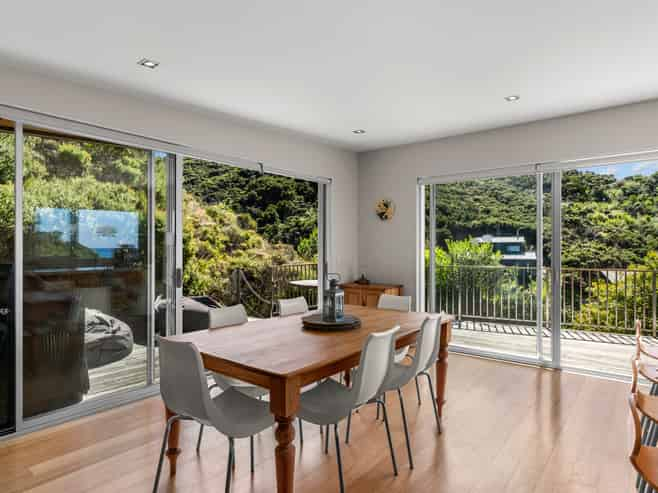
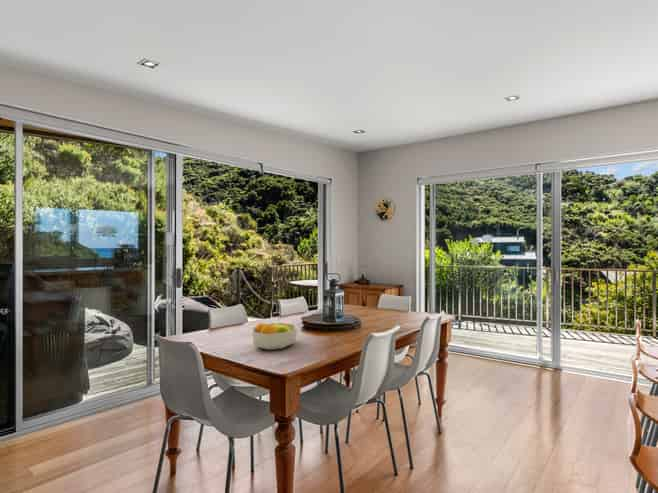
+ fruit bowl (274, 332)
